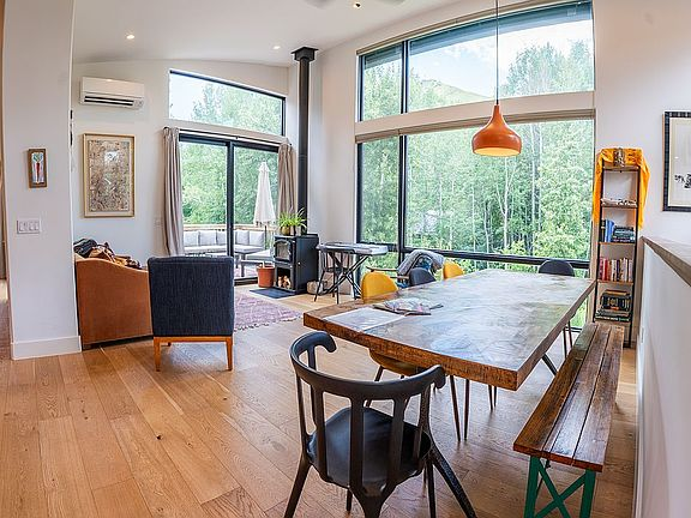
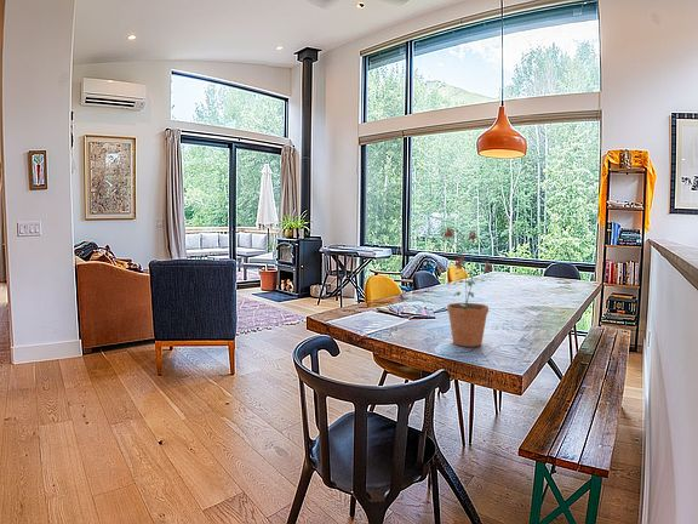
+ potted plant (469, 285)
